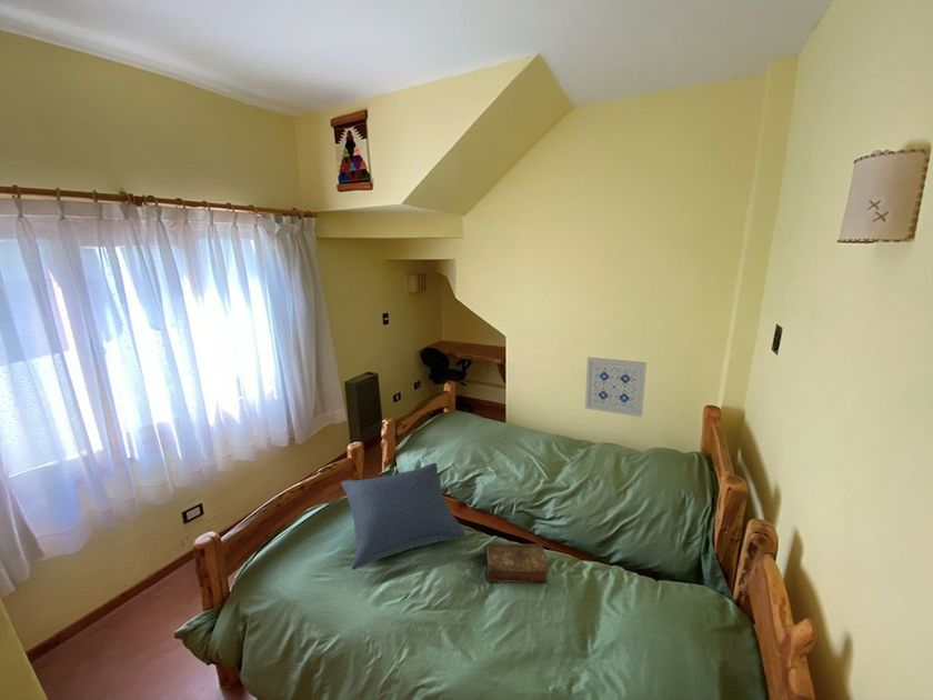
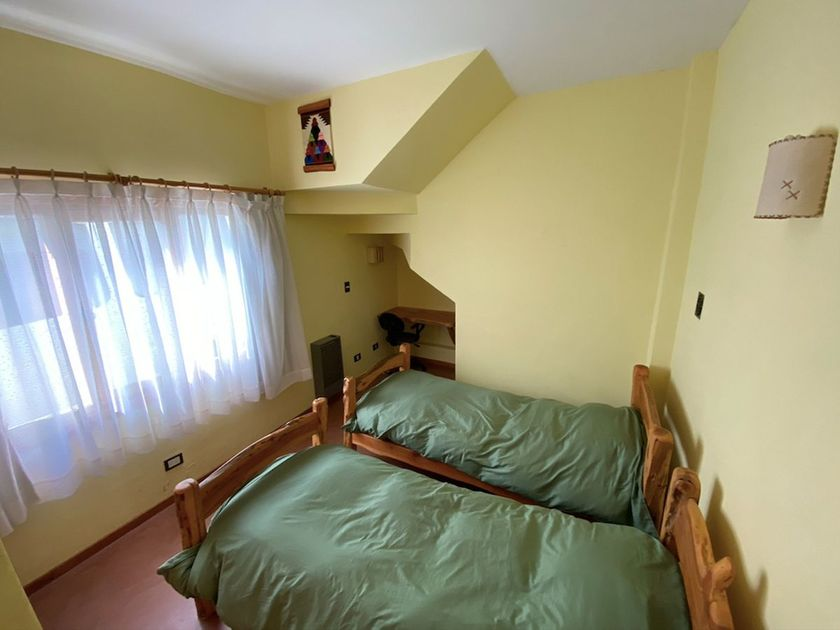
- book (515, 561)
- wall art (614, 386)
- pillow (400, 508)
